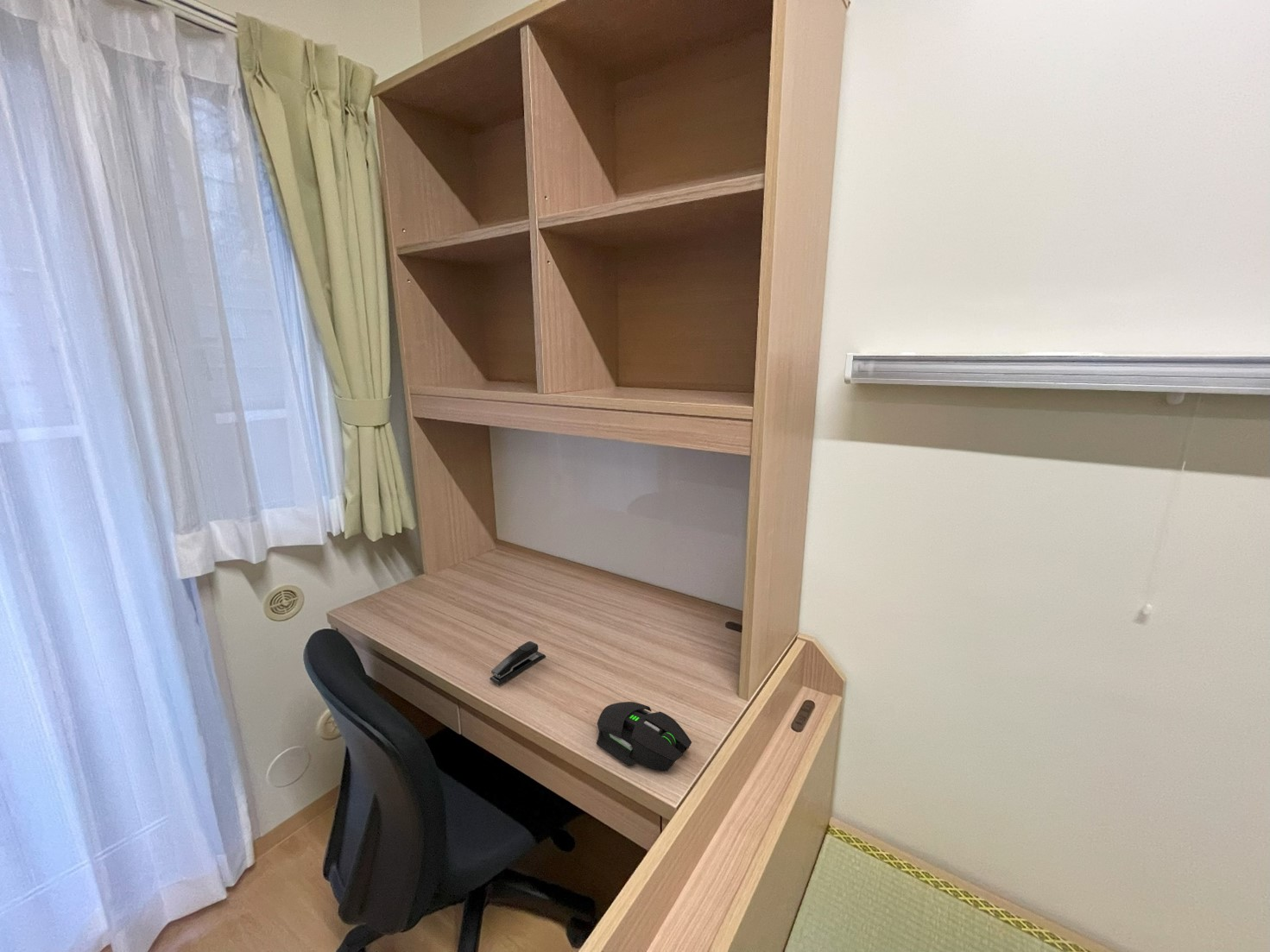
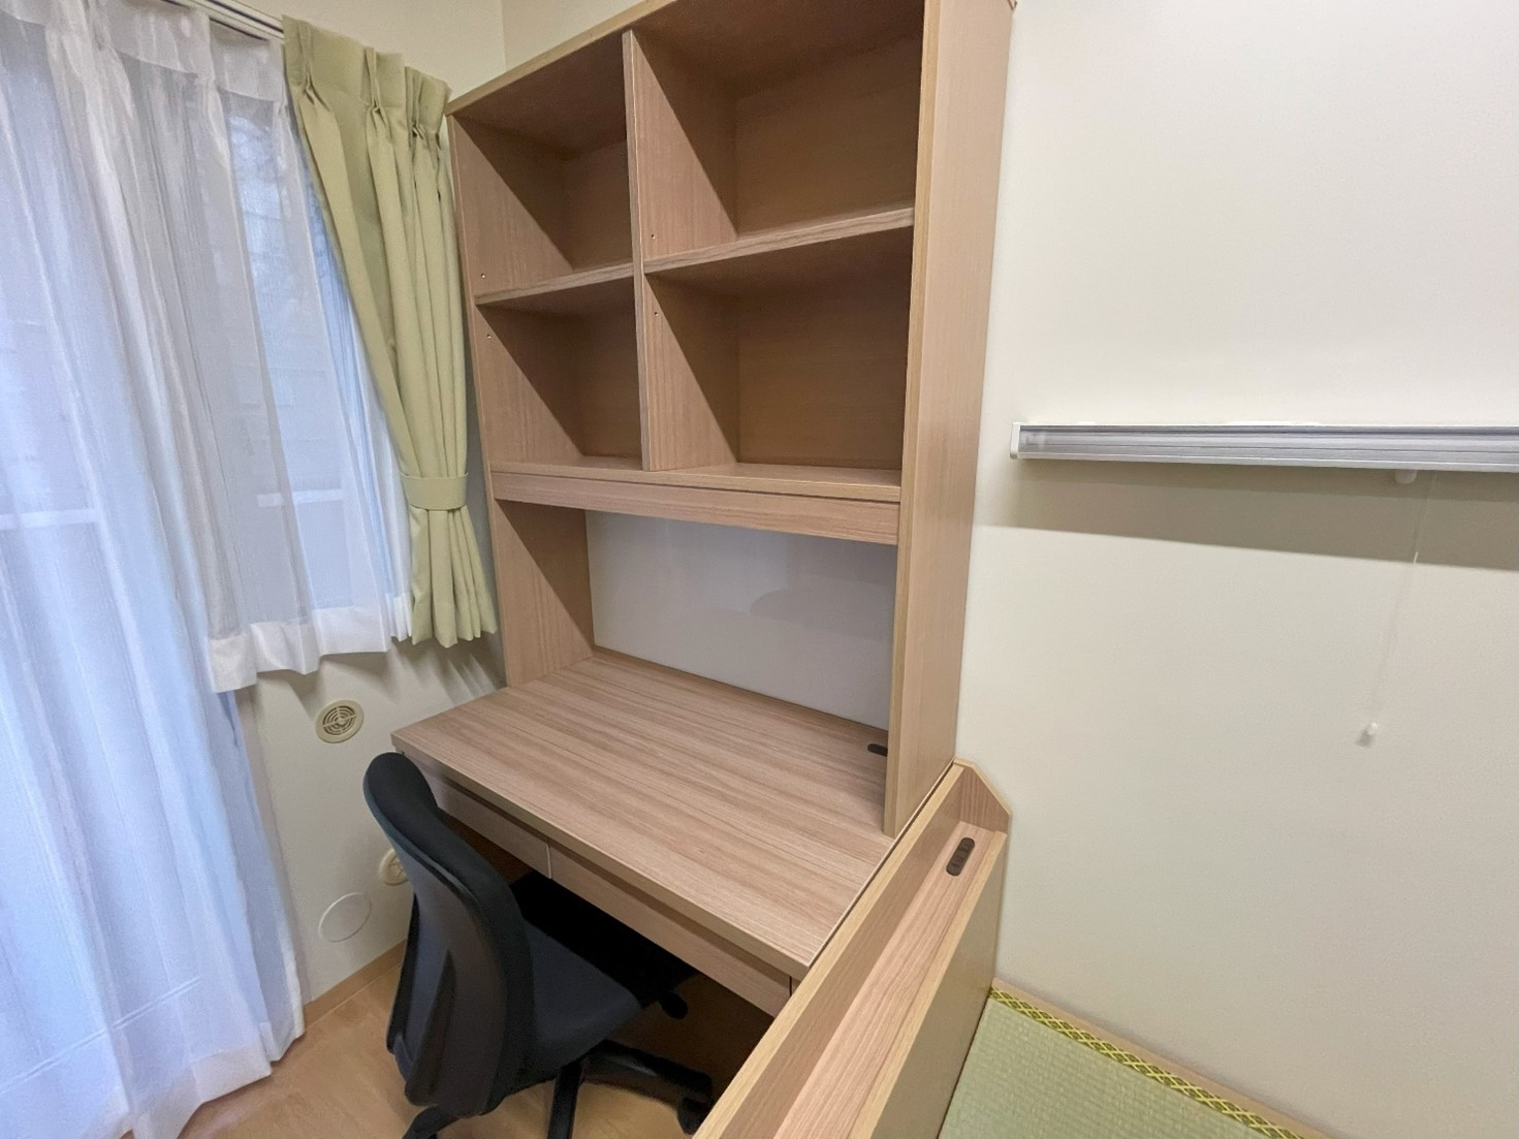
- mouse (642, 730)
- stapler (517, 659)
